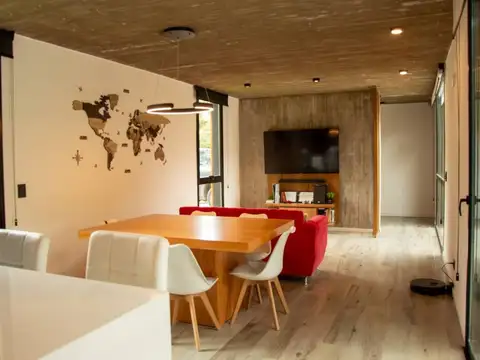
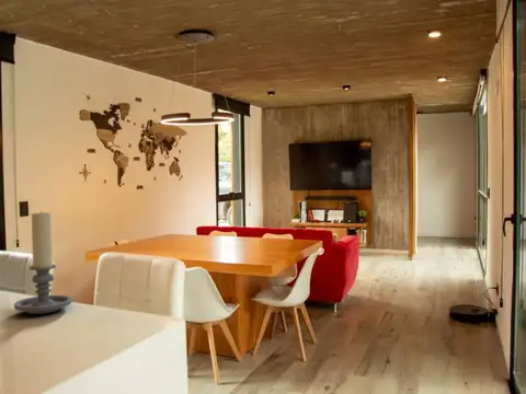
+ candle holder (43, 259)
